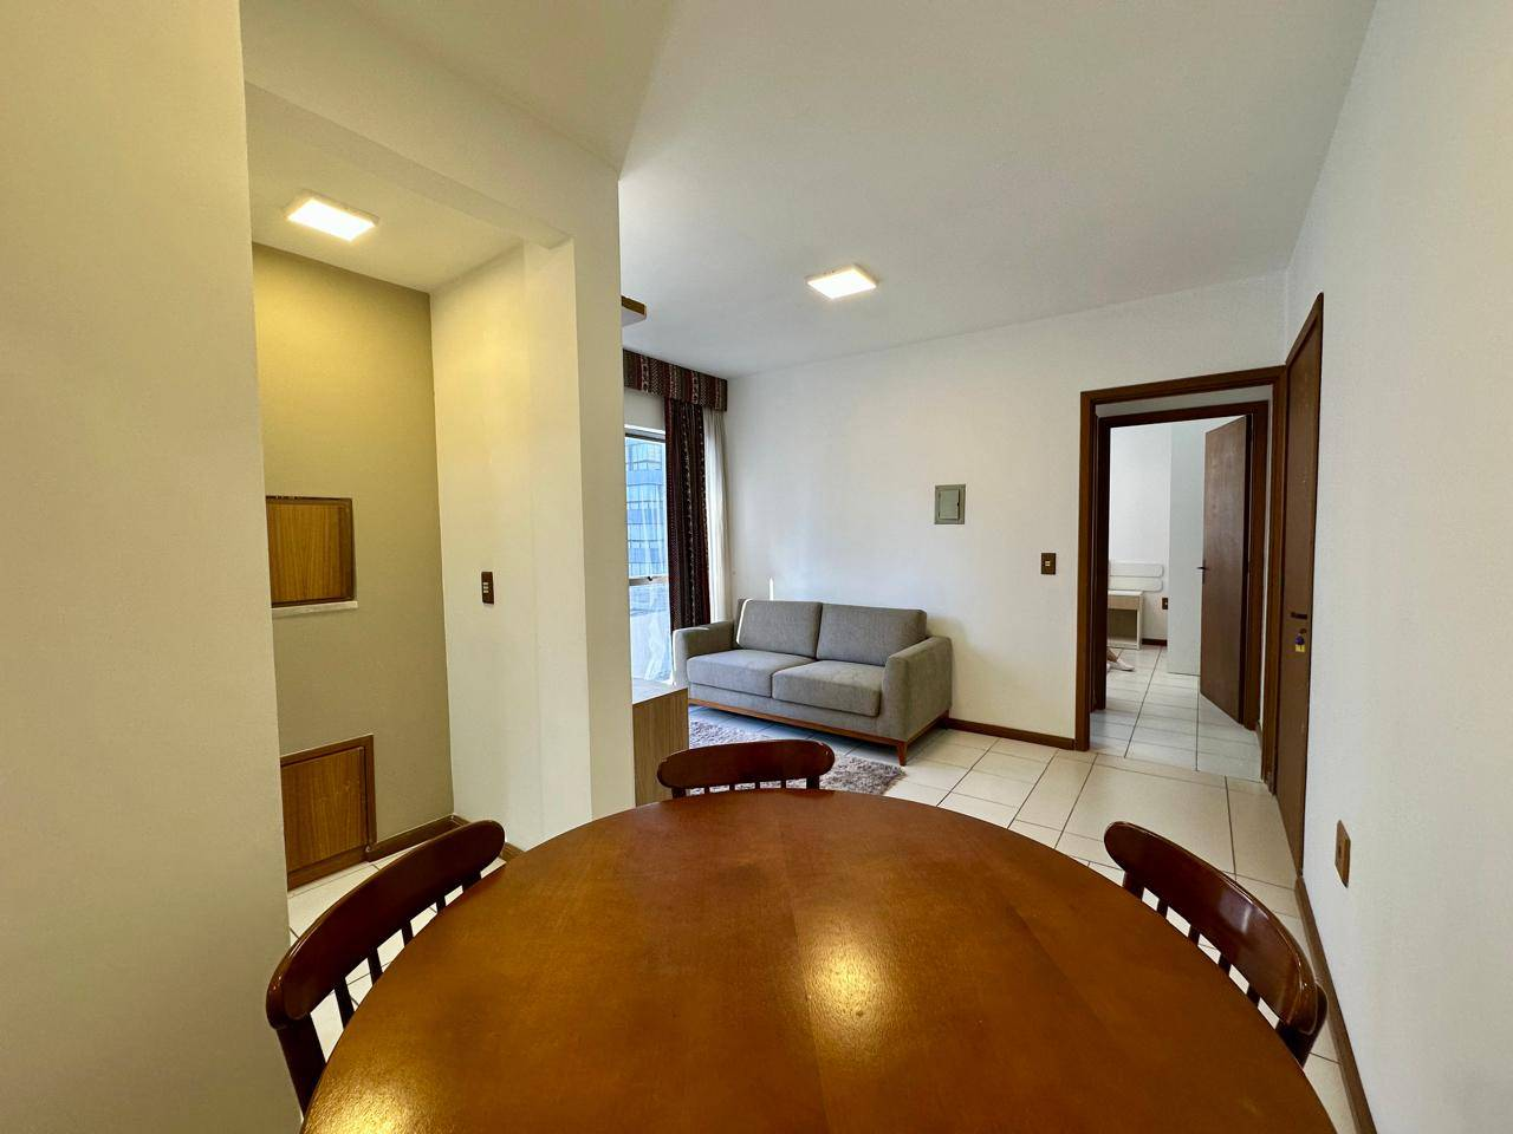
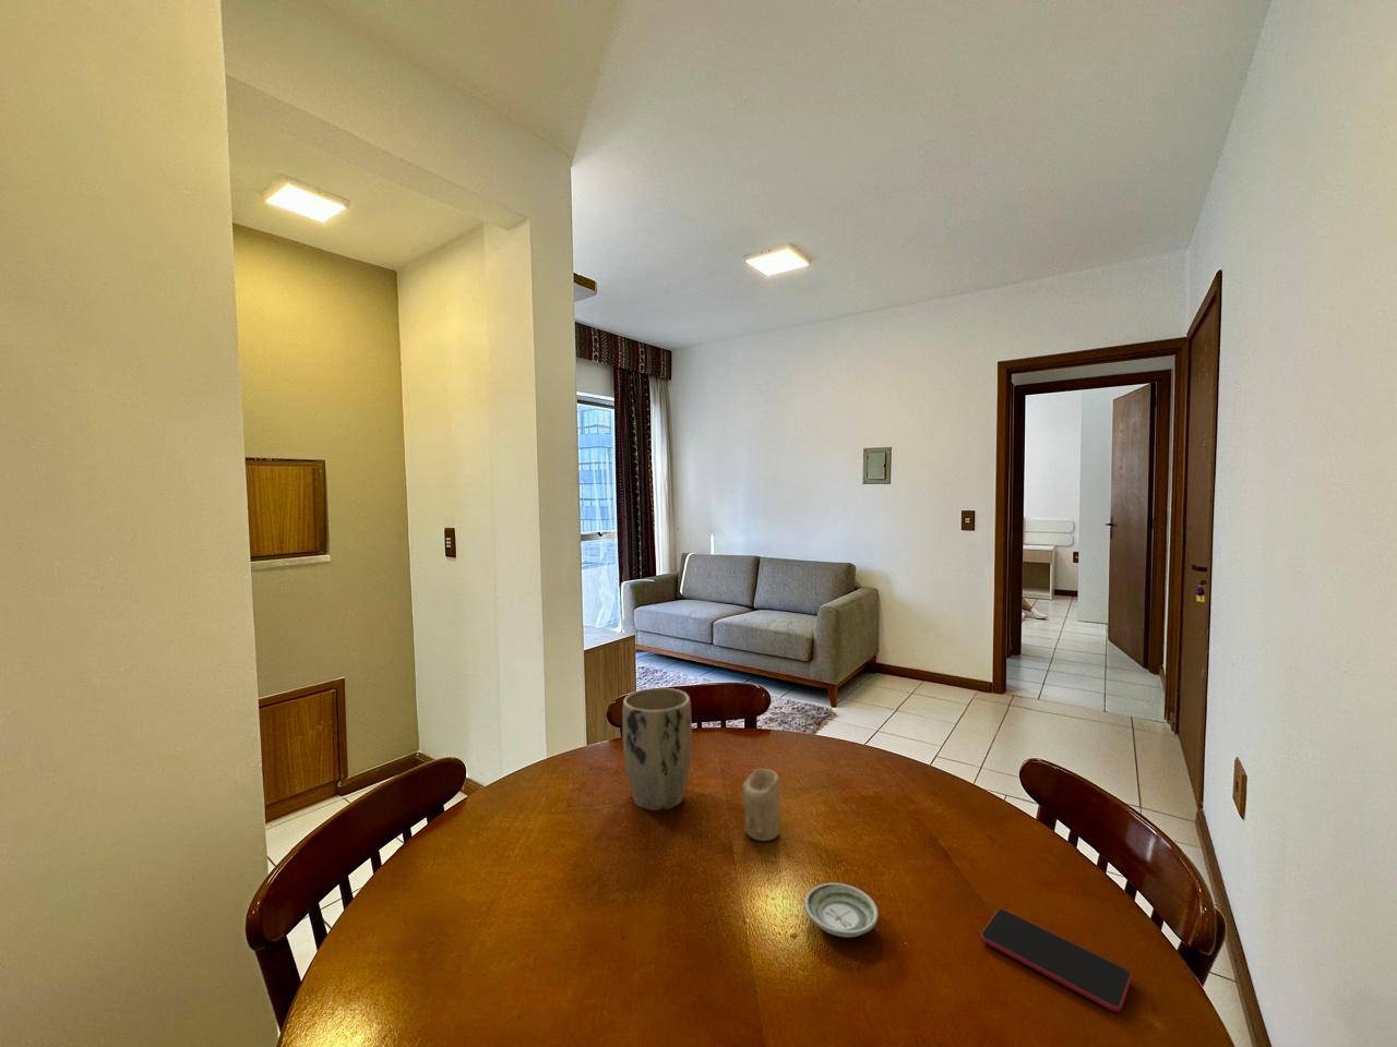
+ candle (761, 804)
+ plant pot (657, 748)
+ smartphone (1052, 956)
+ saucer (840, 914)
